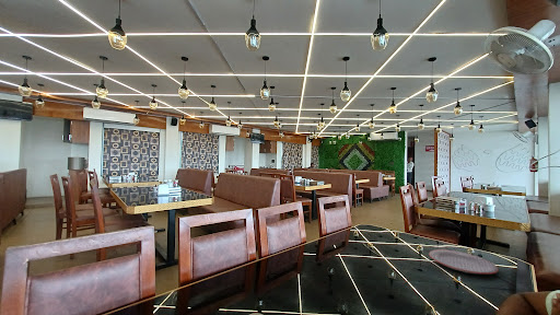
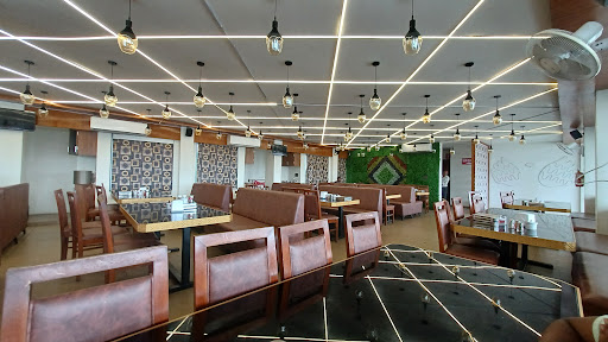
- plate (460, 261)
